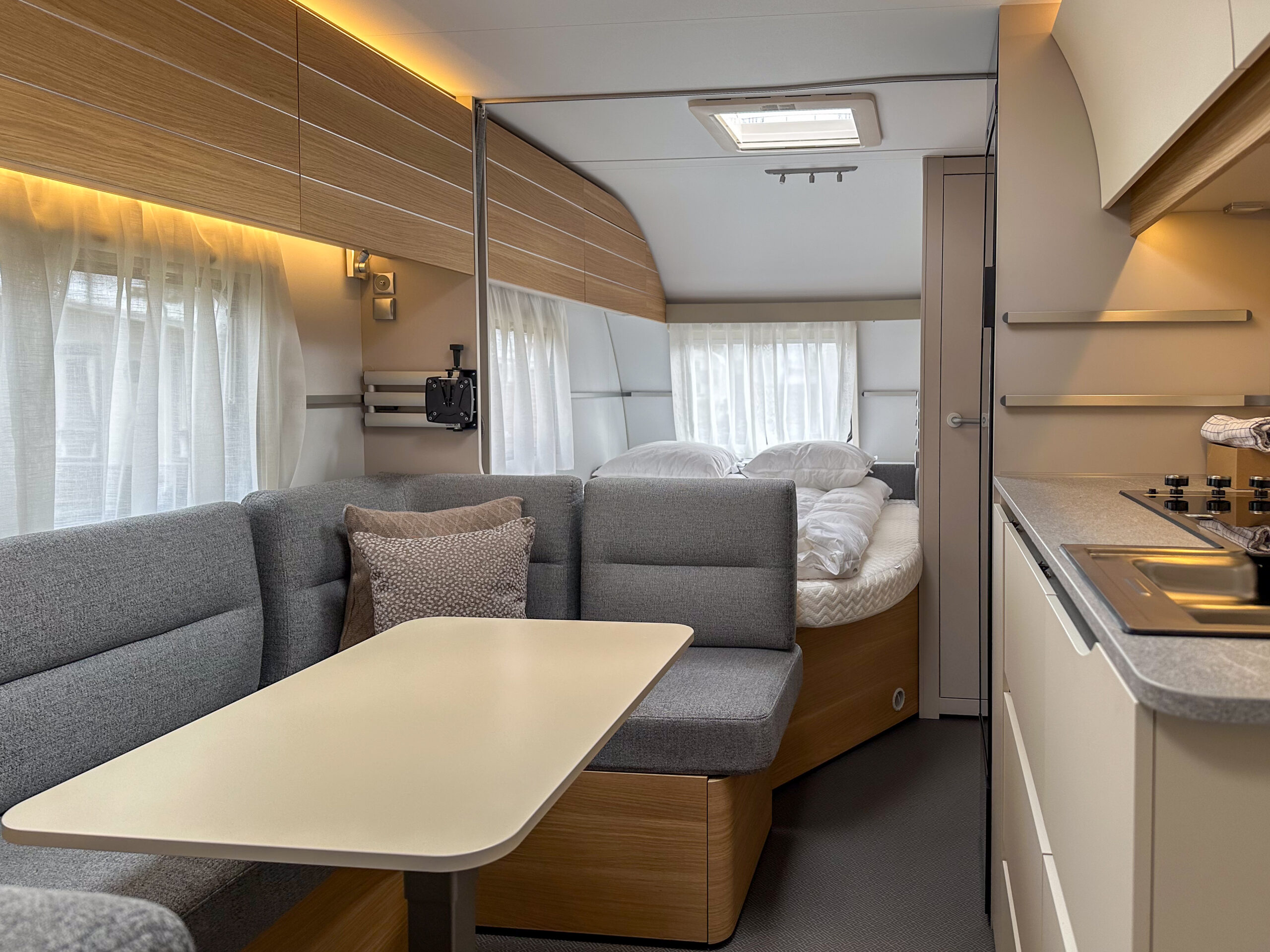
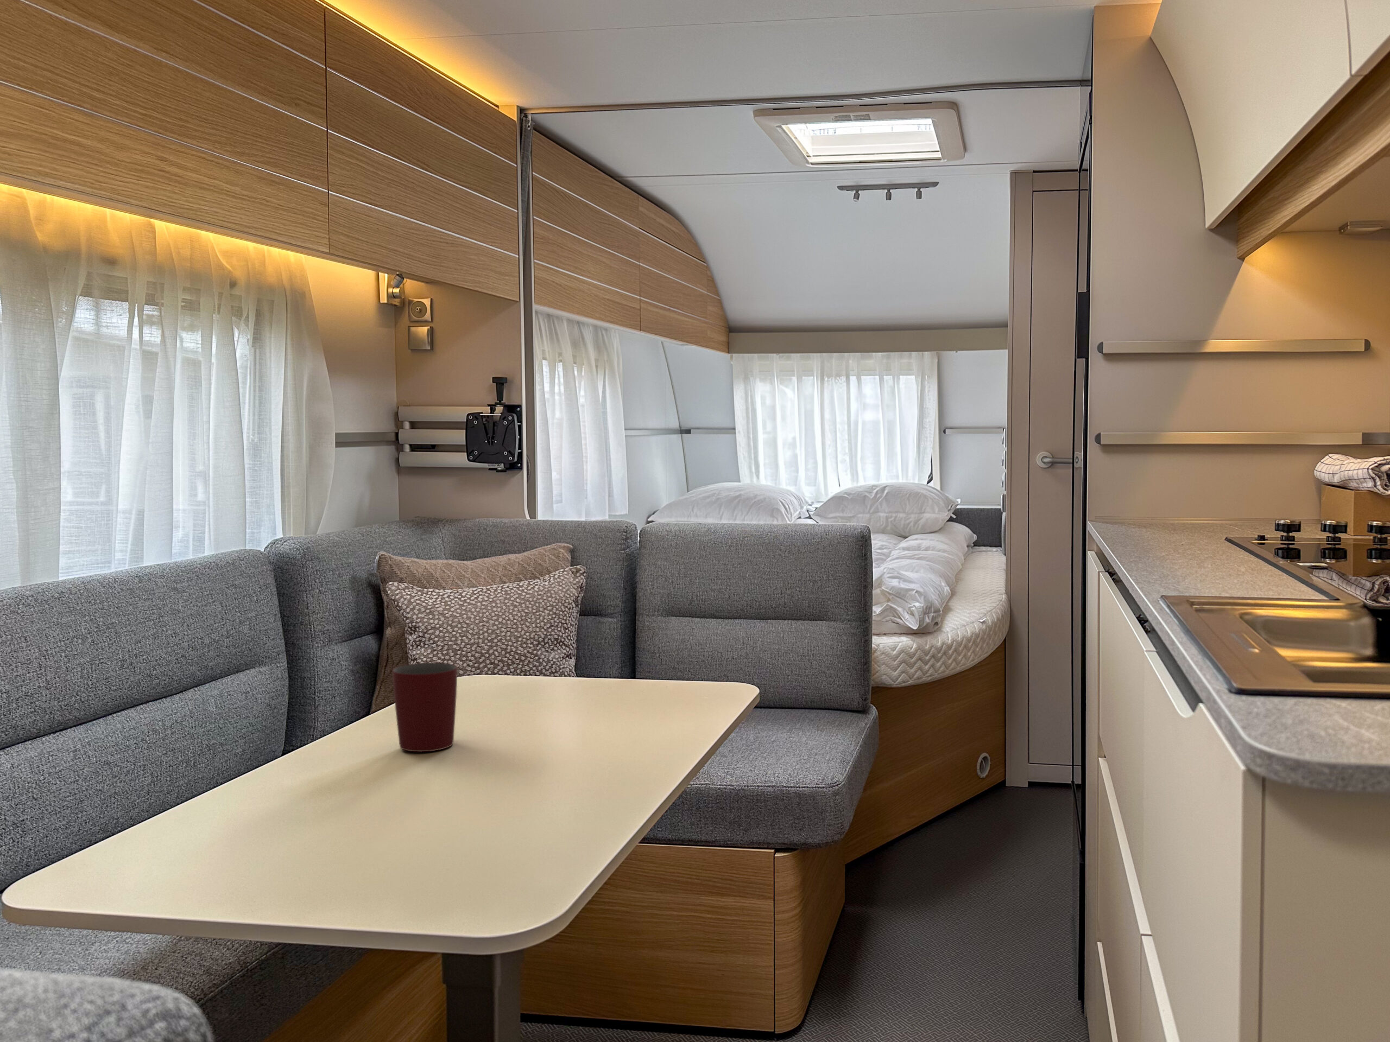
+ mug (430, 705)
